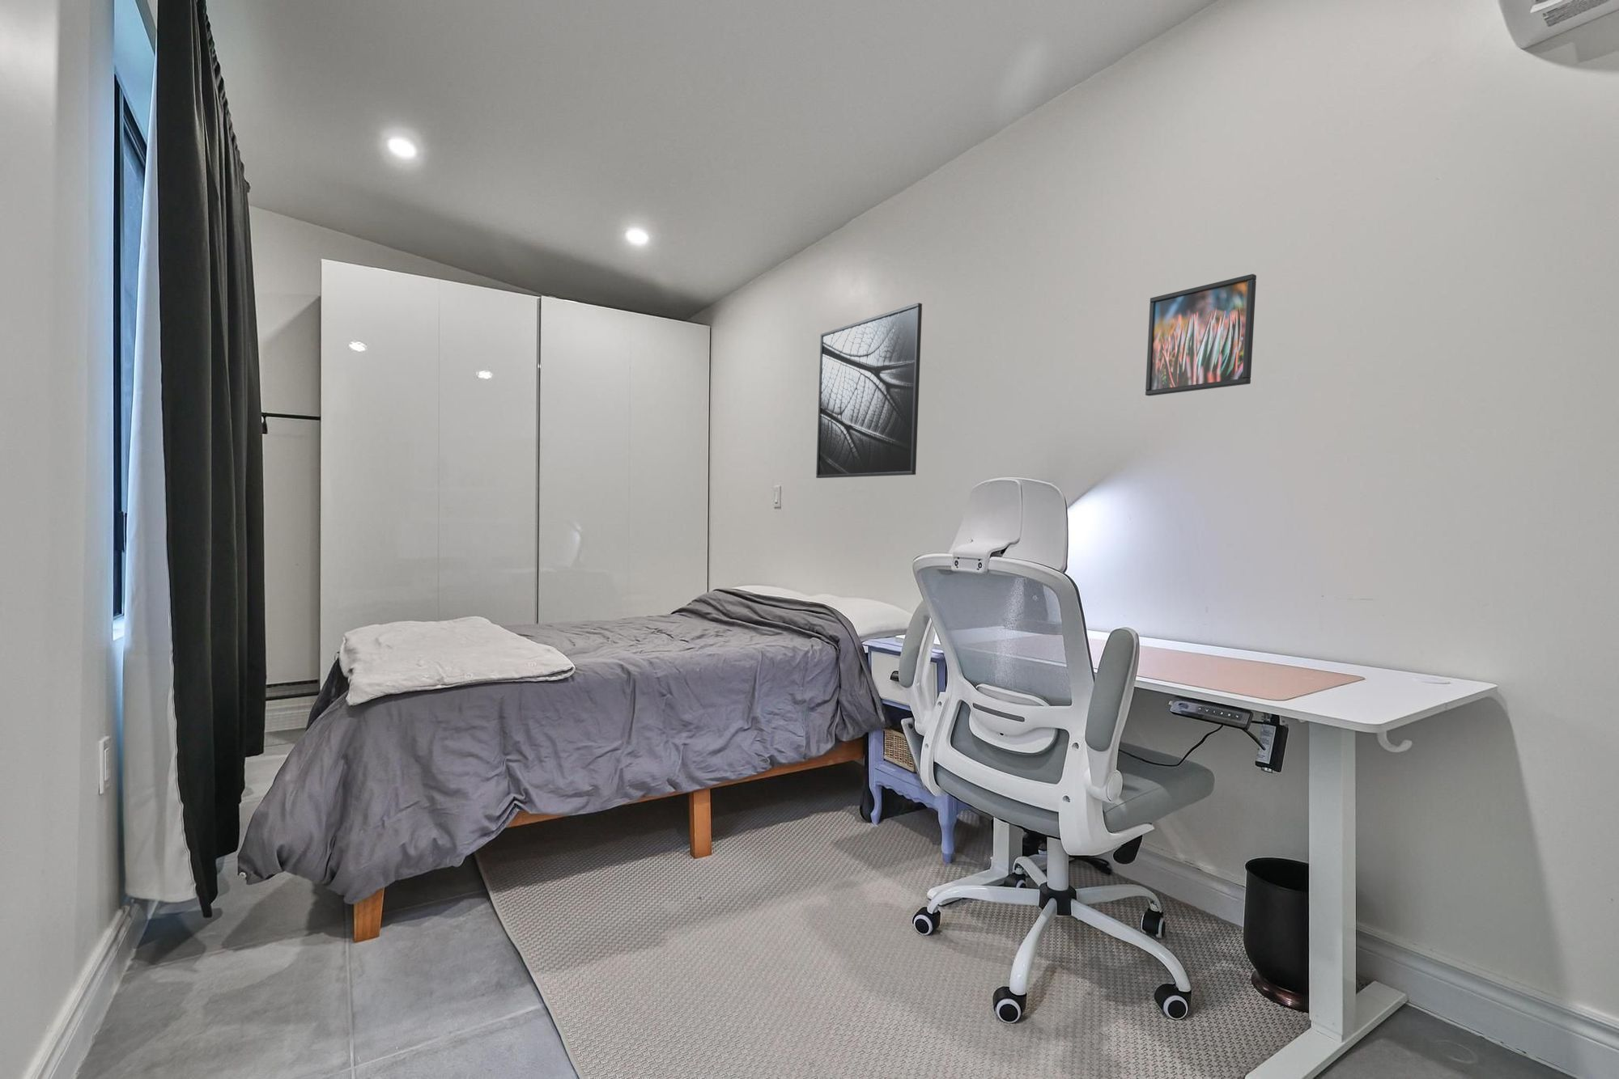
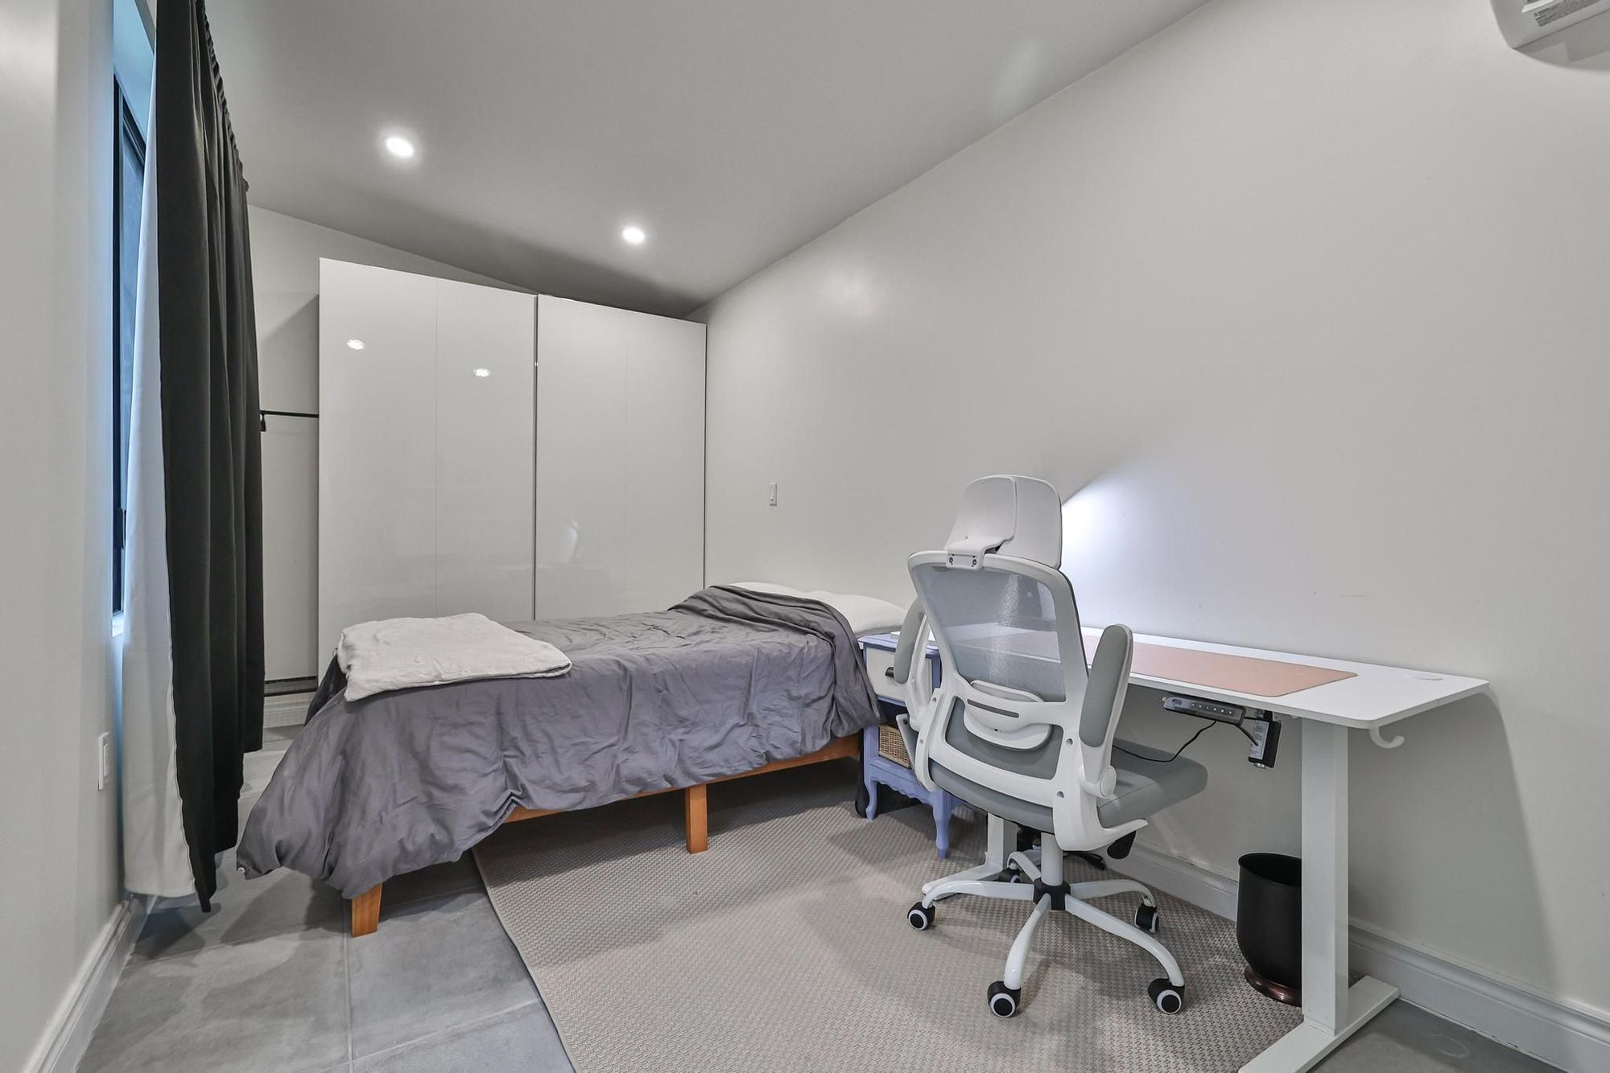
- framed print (864, 397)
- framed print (1197, 338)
